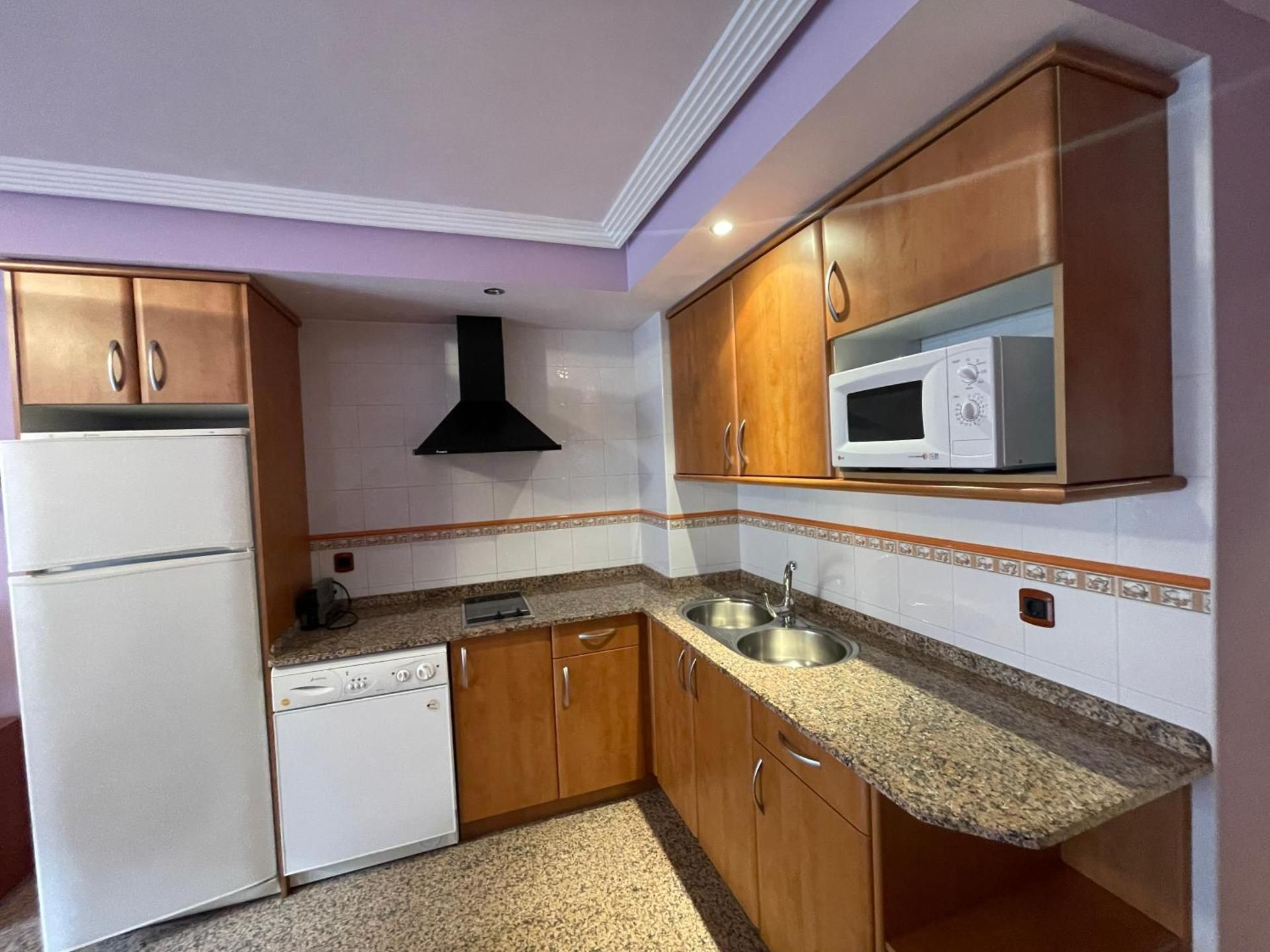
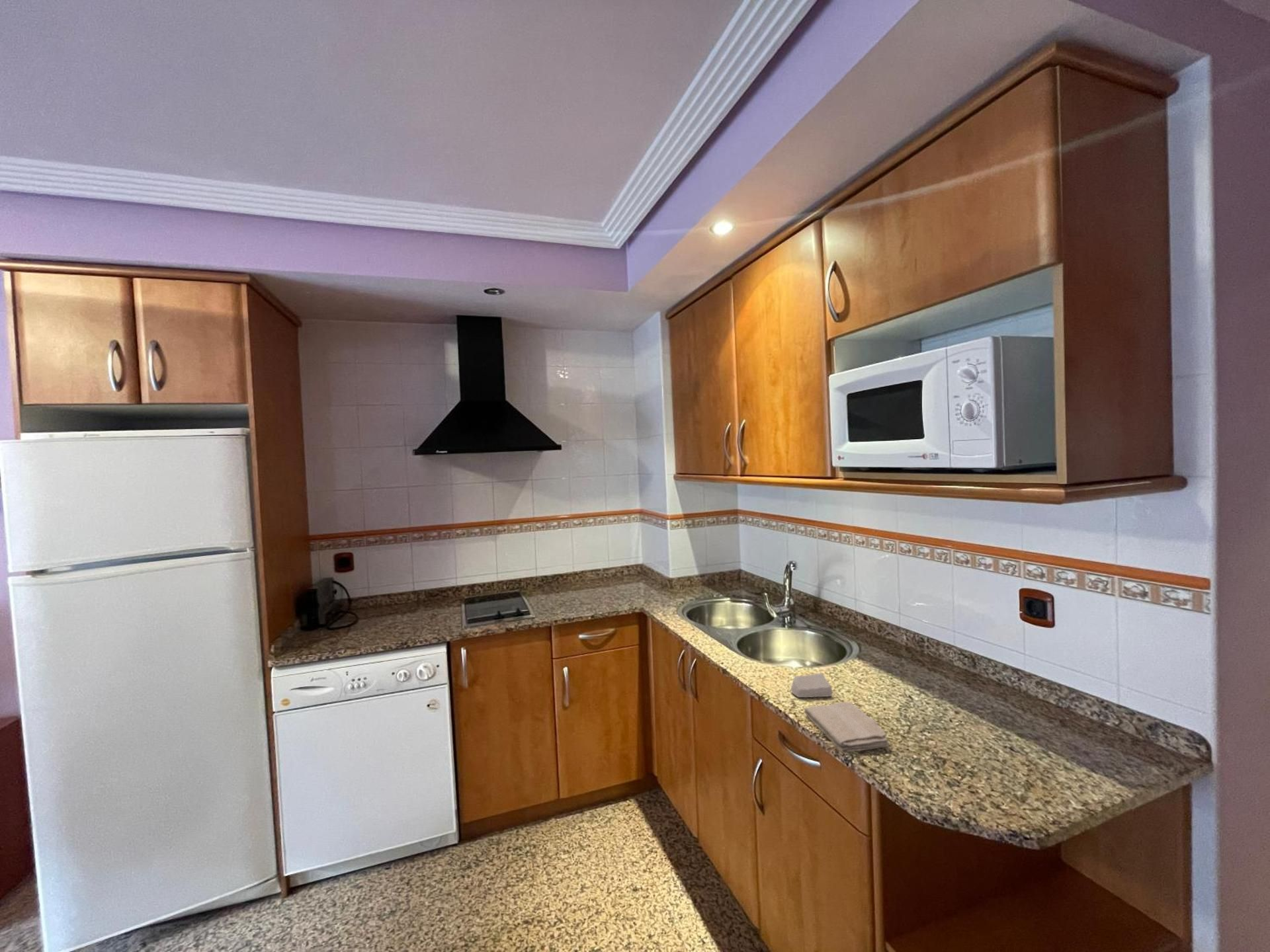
+ soap bar (810, 685)
+ washcloth (845, 724)
